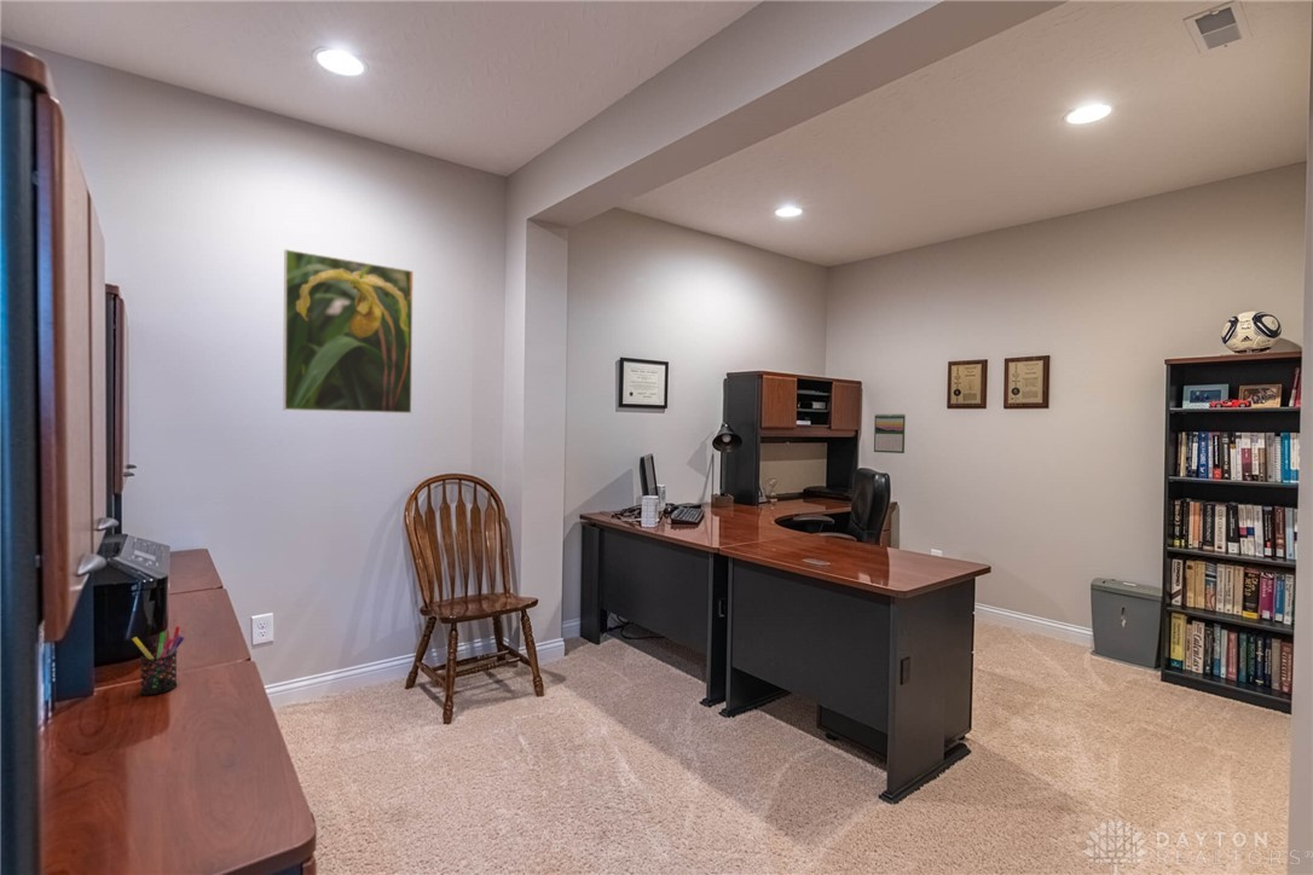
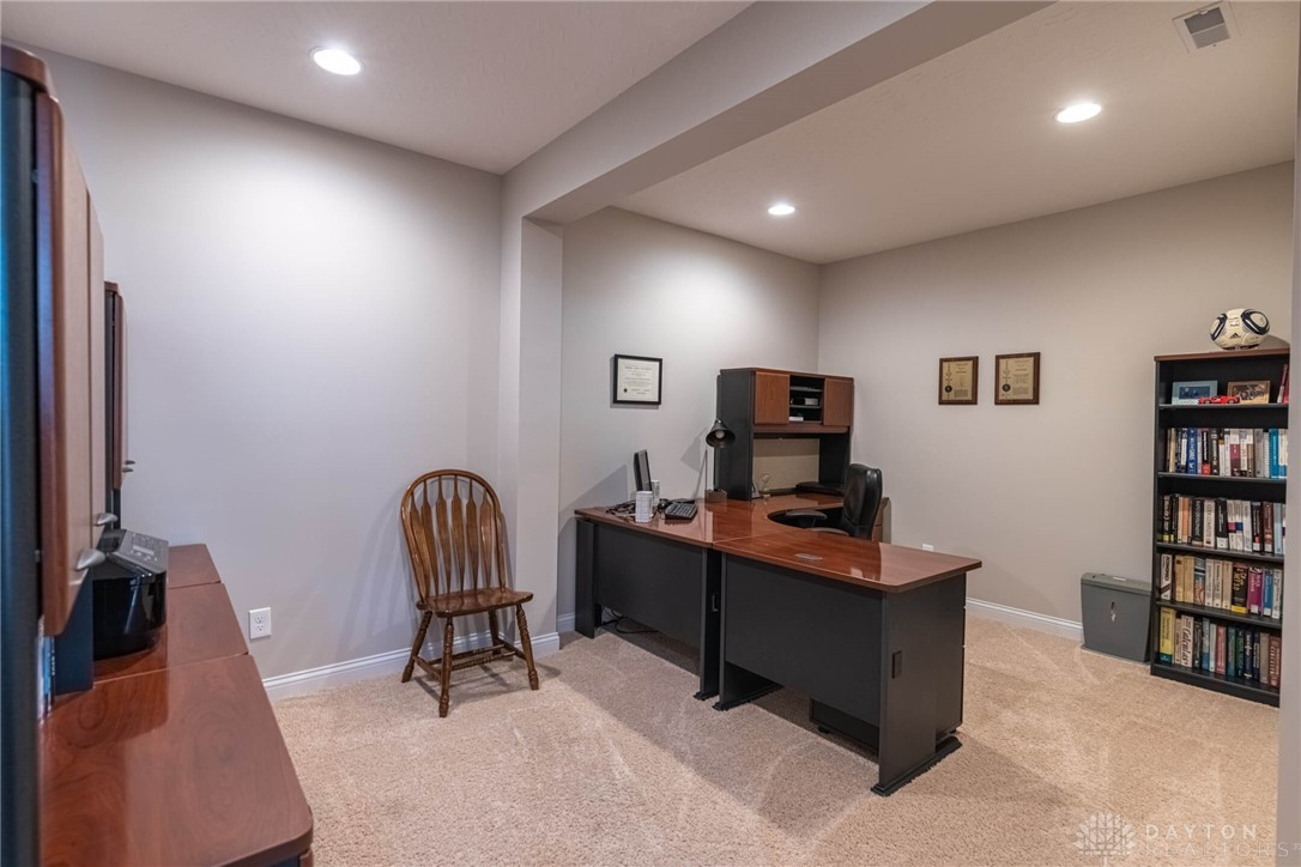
- calendar (889, 433)
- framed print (351, 336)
- pen holder (161, 656)
